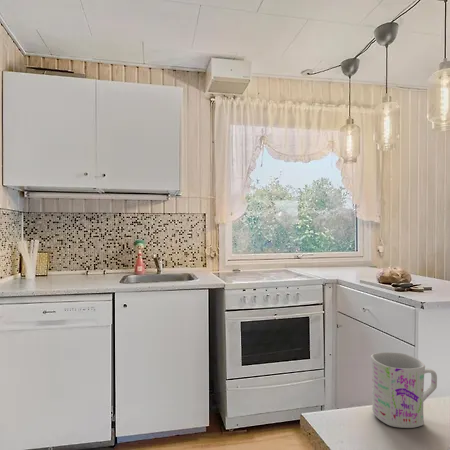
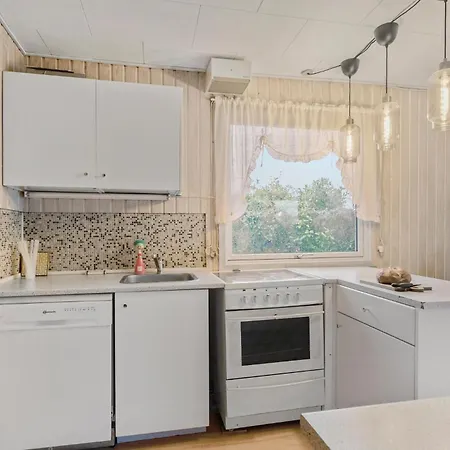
- mug (405, 388)
